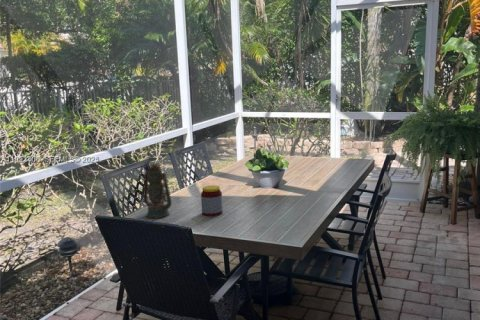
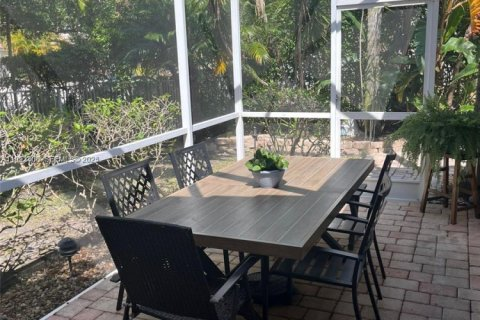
- lantern (155, 189)
- jar (211, 200)
